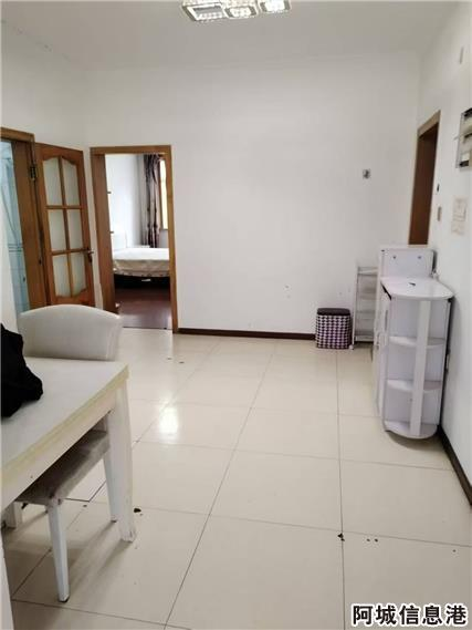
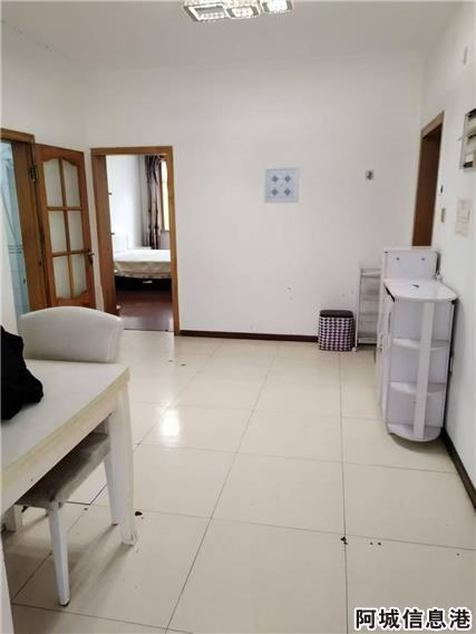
+ wall art (281, 185)
